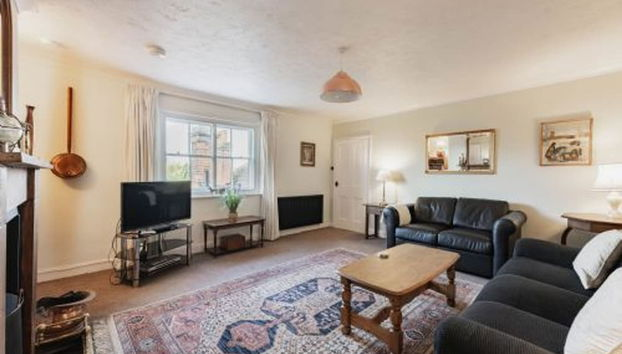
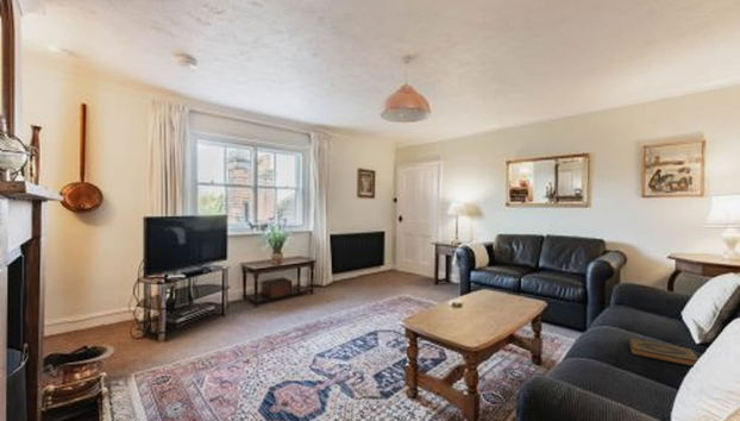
+ hardback book (661, 351)
